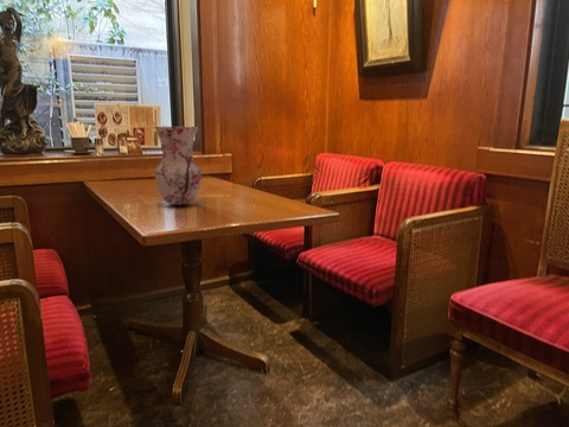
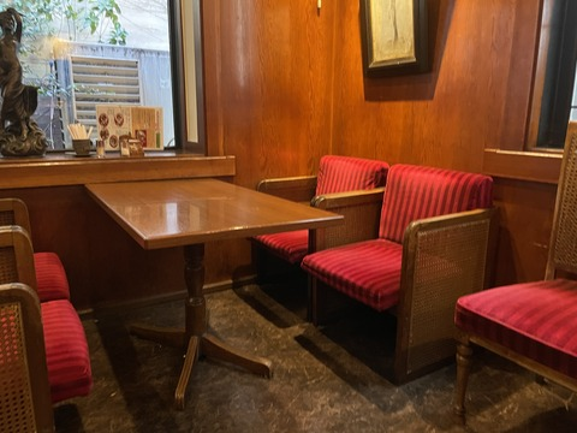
- vase (178, 166)
